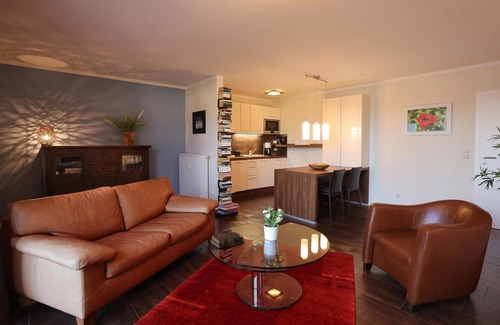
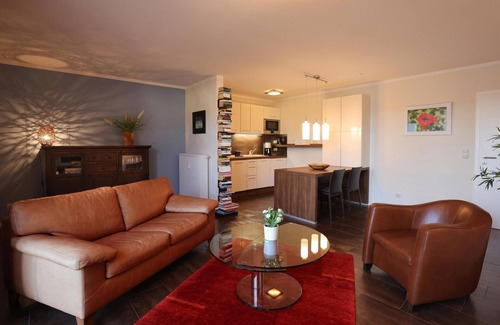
- book (227, 239)
